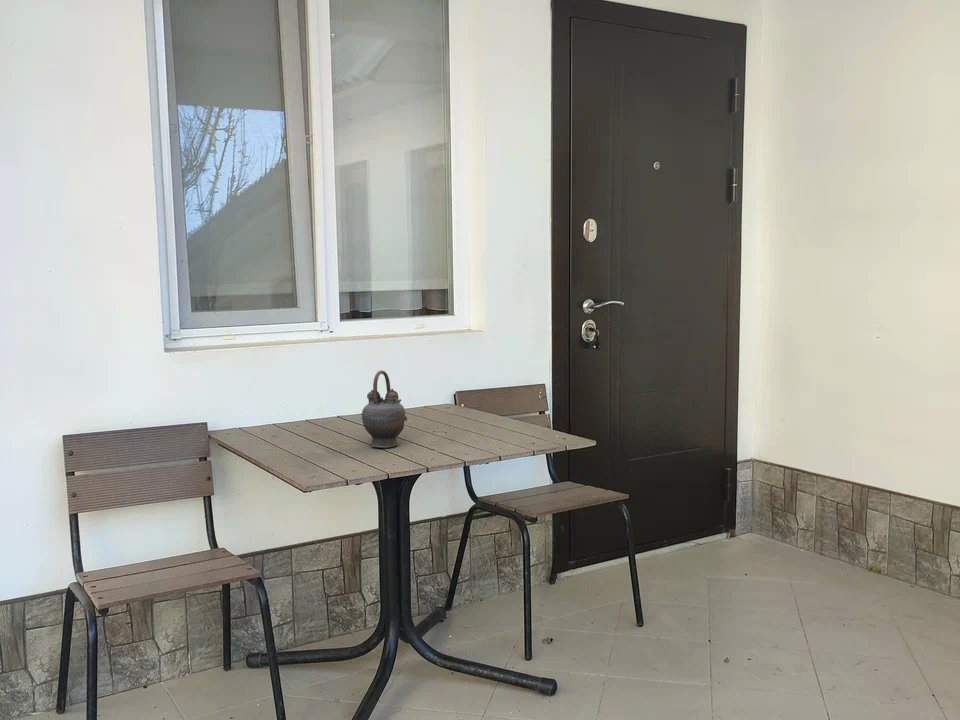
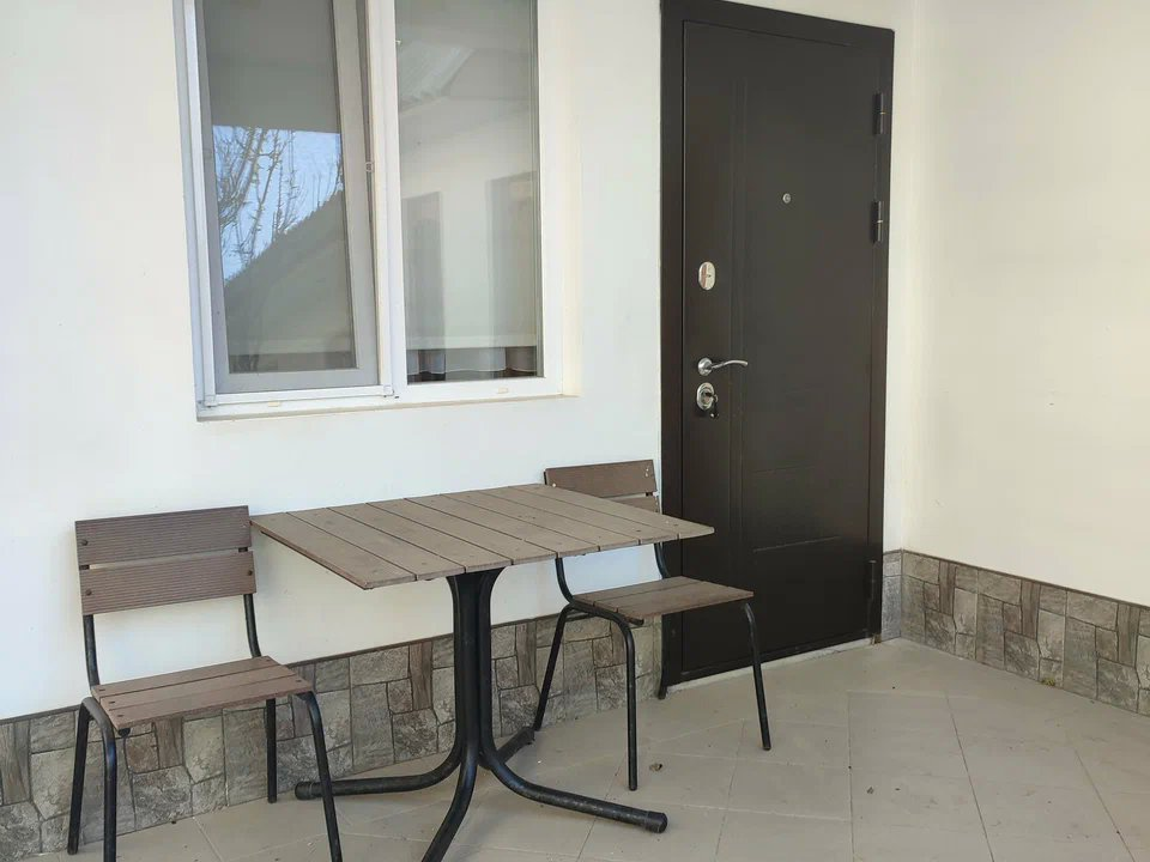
- teapot (386, 407)
